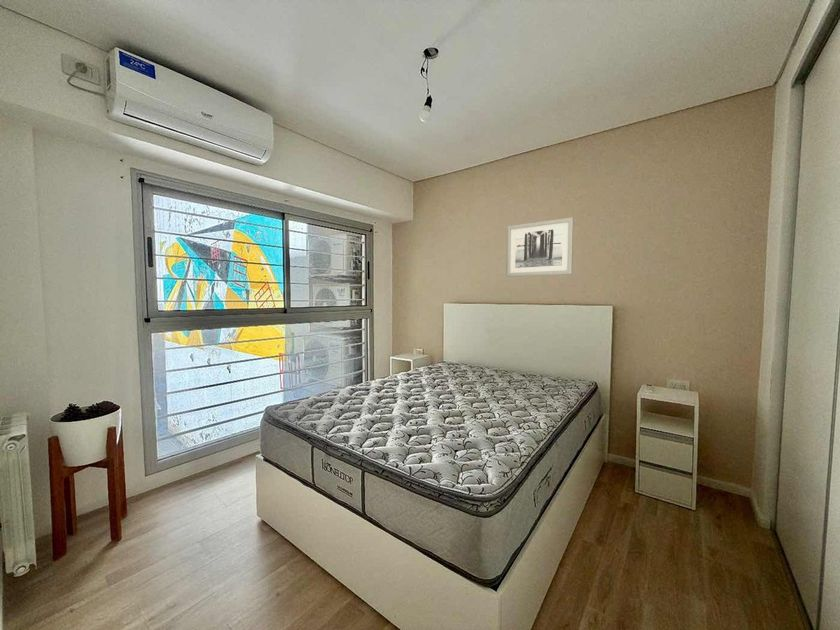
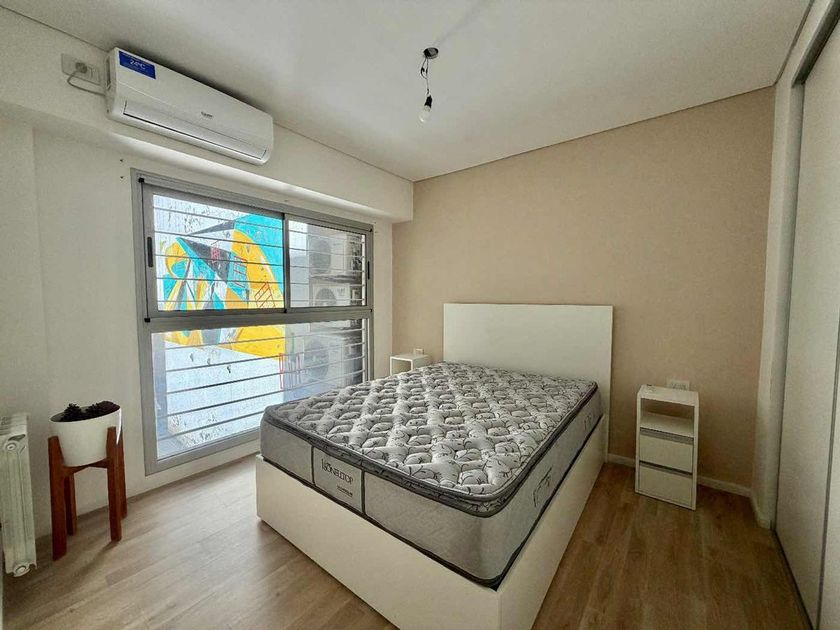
- wall art (537, 249)
